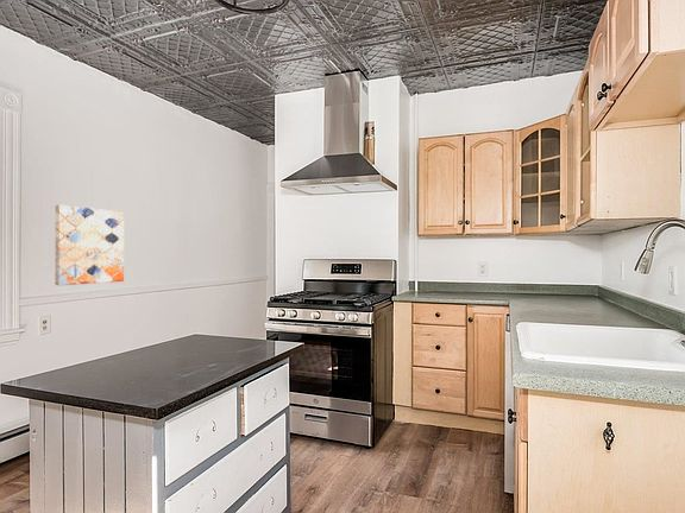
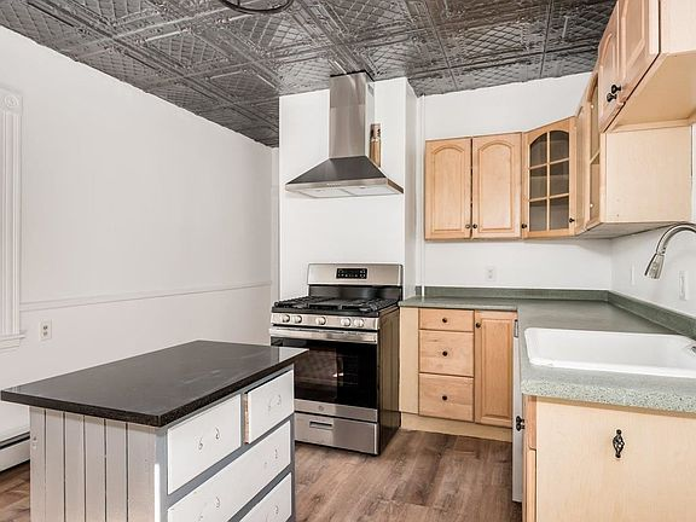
- wall art (92, 246)
